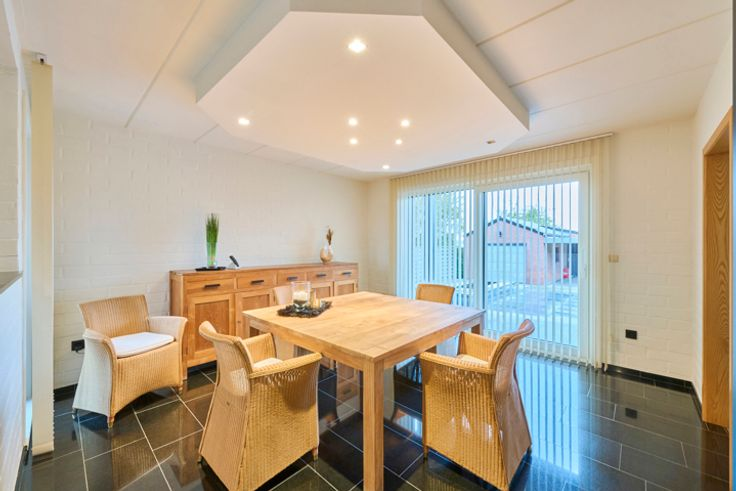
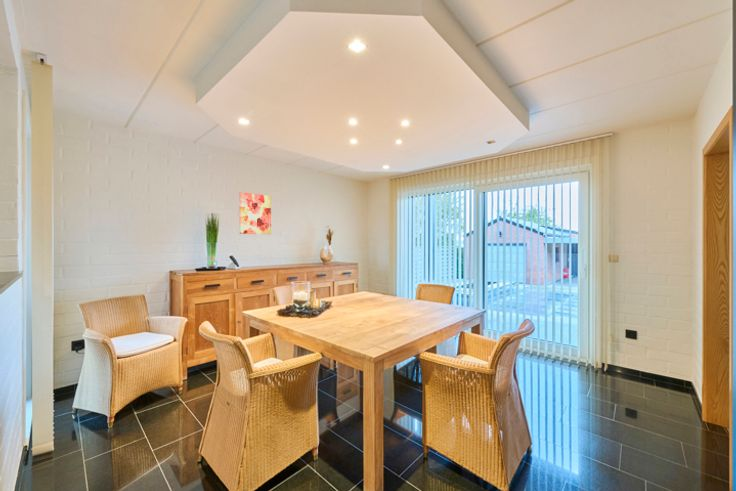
+ wall art (255, 214)
